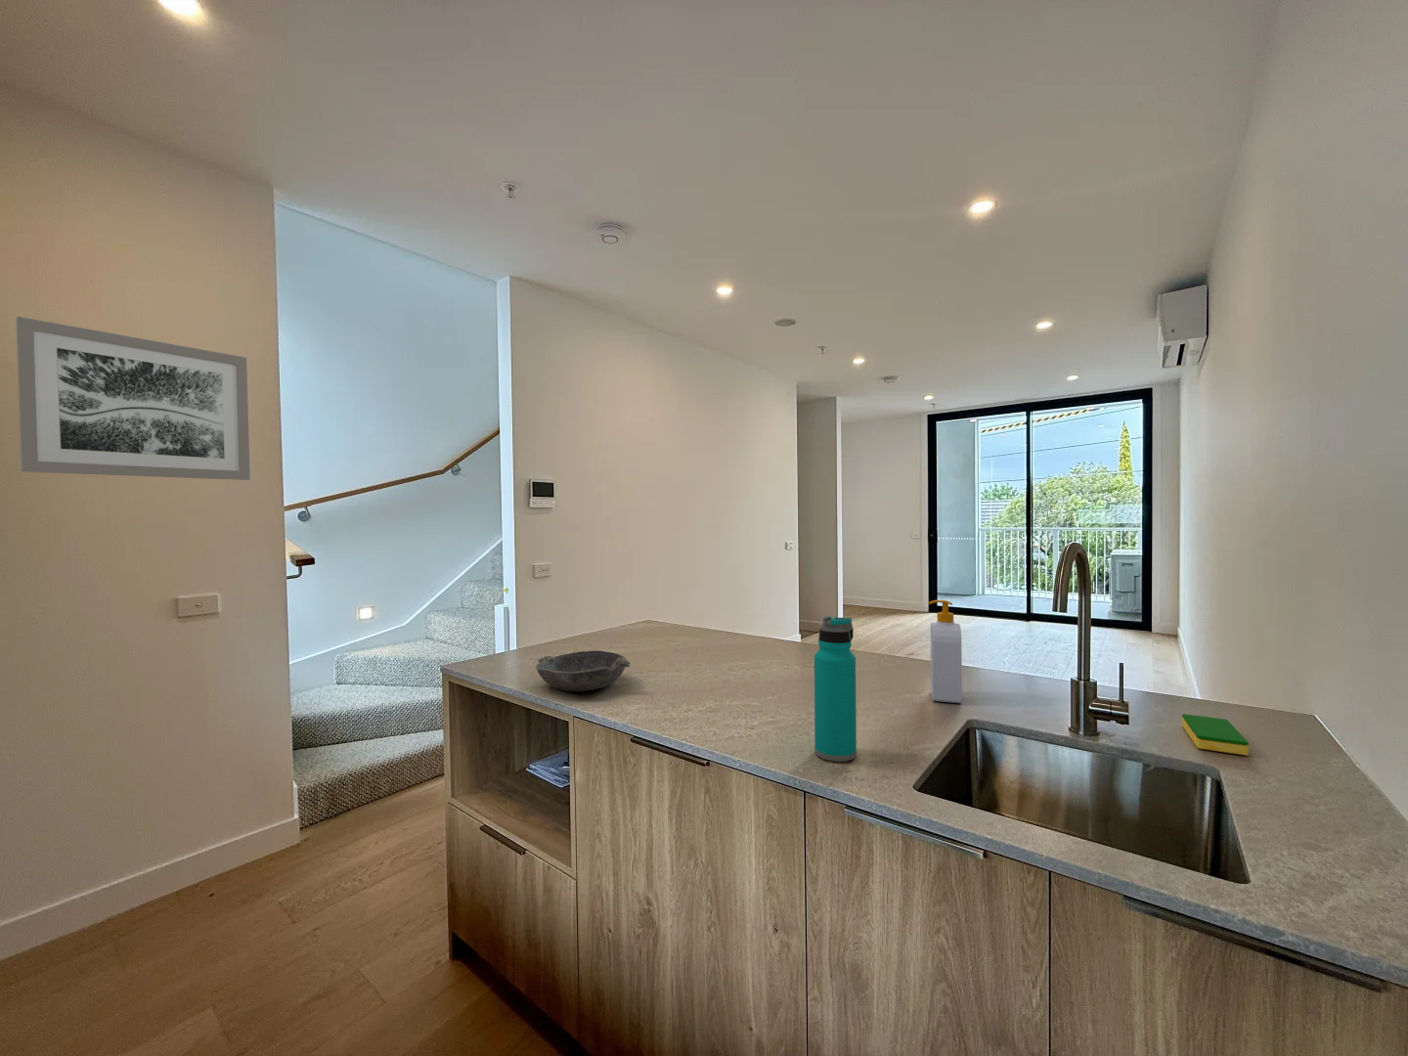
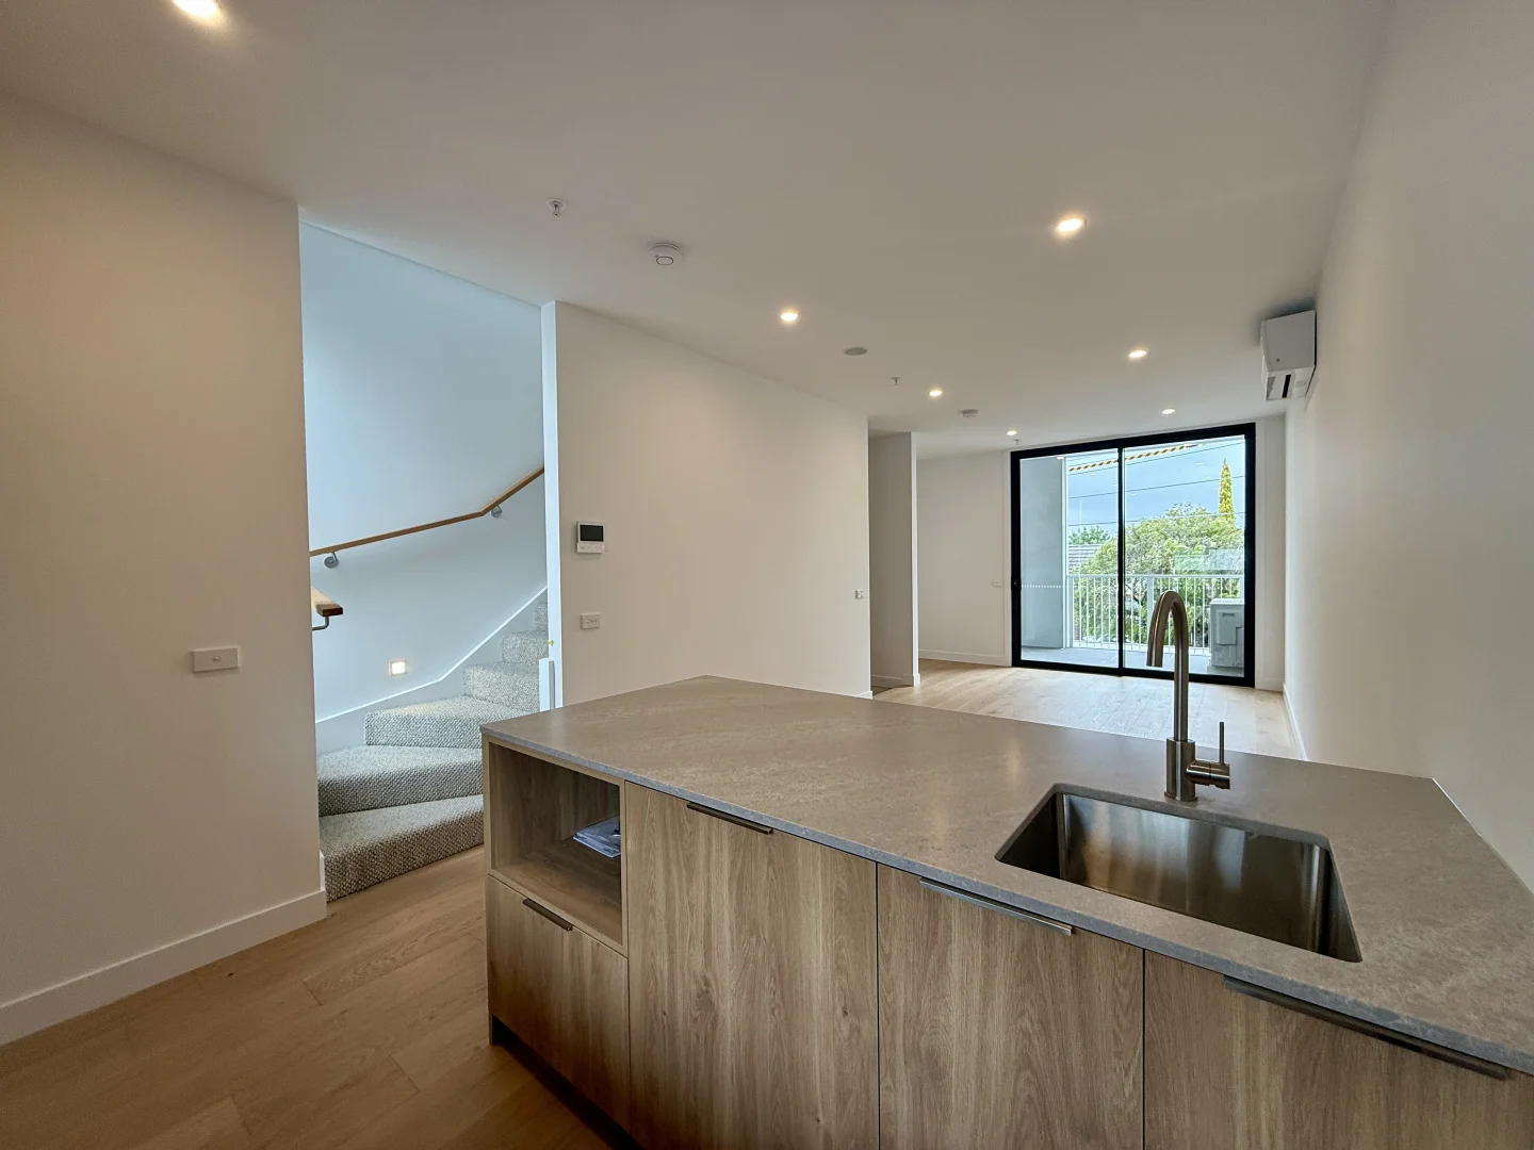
- soap bottle (943, 648)
- wall art (145, 408)
- water bottle (834, 686)
- bowl (584, 669)
- dish sponge (1213, 733)
